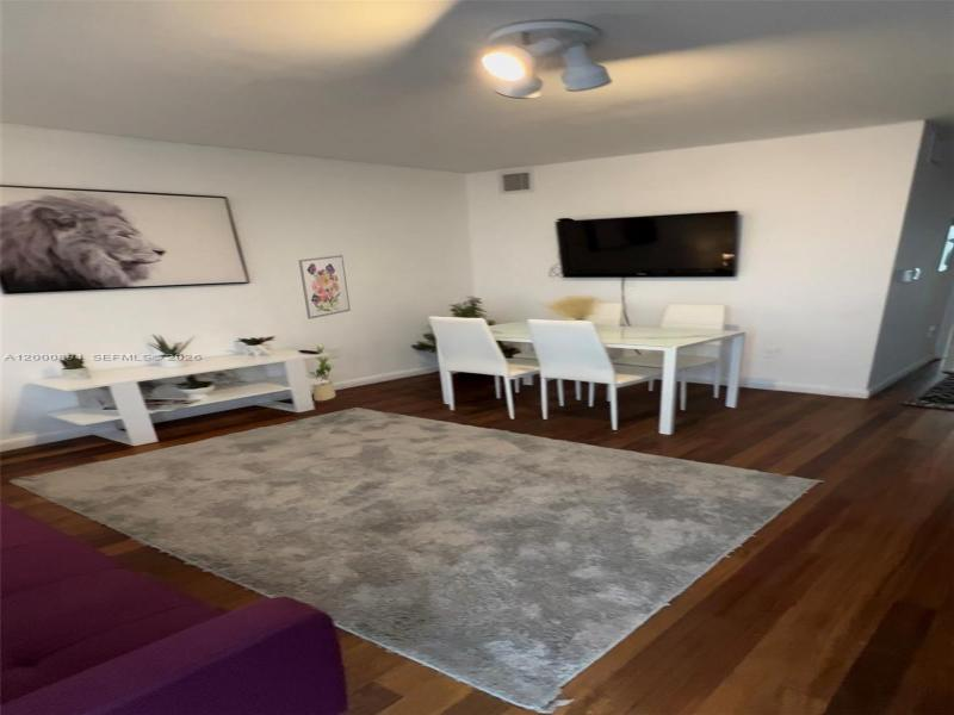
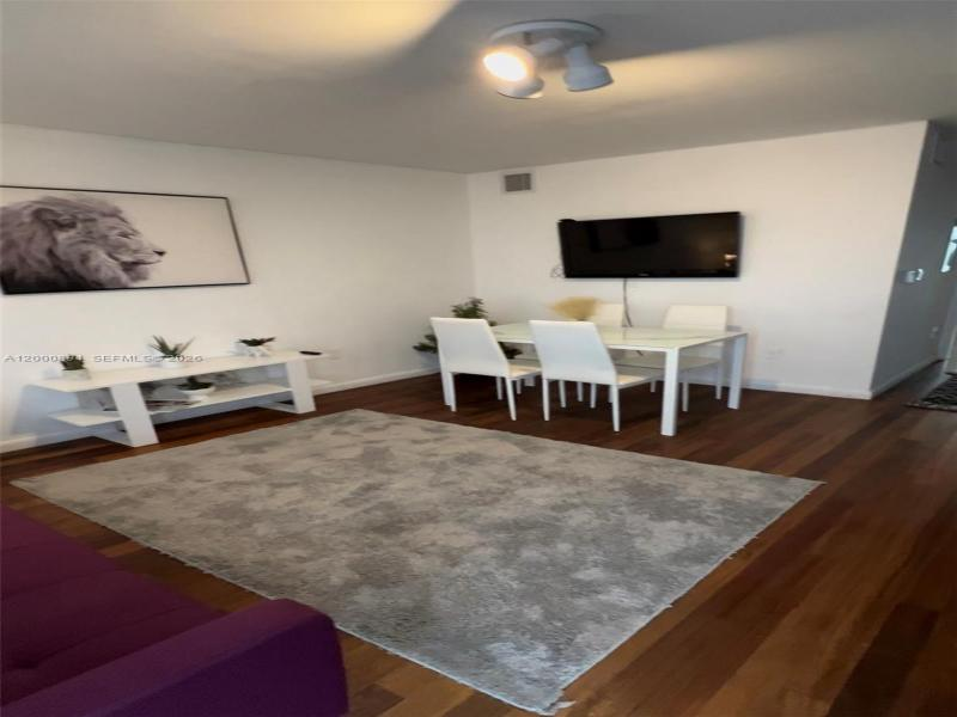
- potted plant (321, 372)
- wall art (326, 286)
